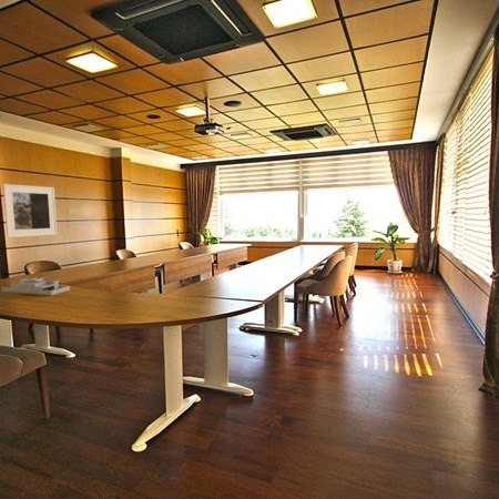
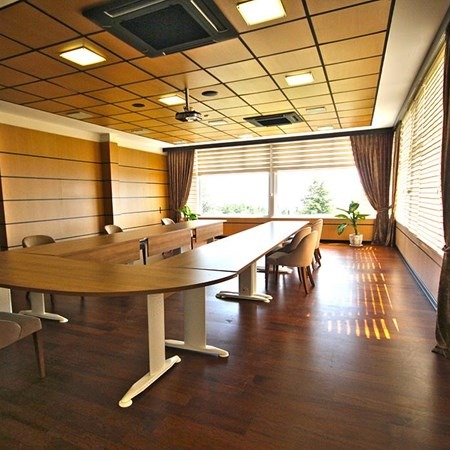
- desk organizer (35, 285)
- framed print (31, 211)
